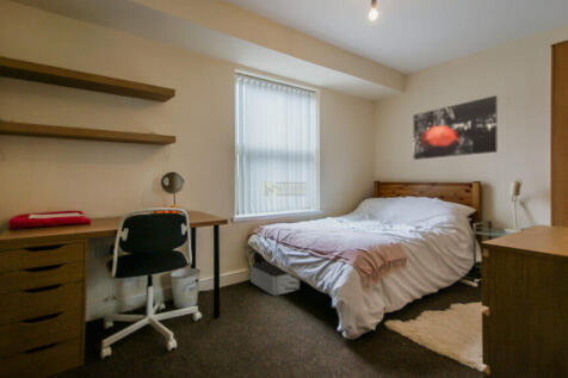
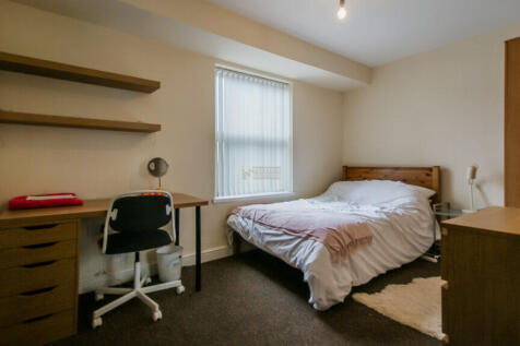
- storage bin (273, 275)
- wall art (450, 131)
